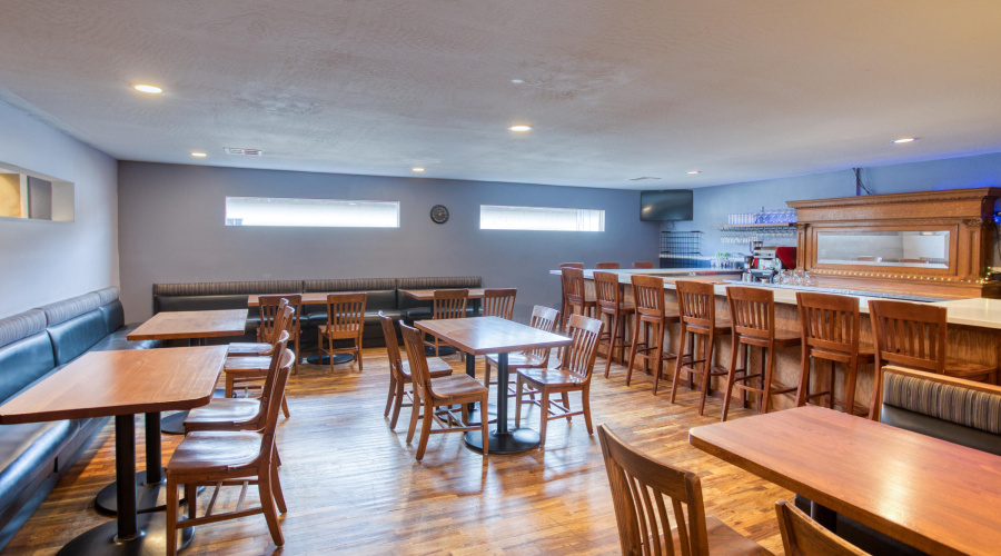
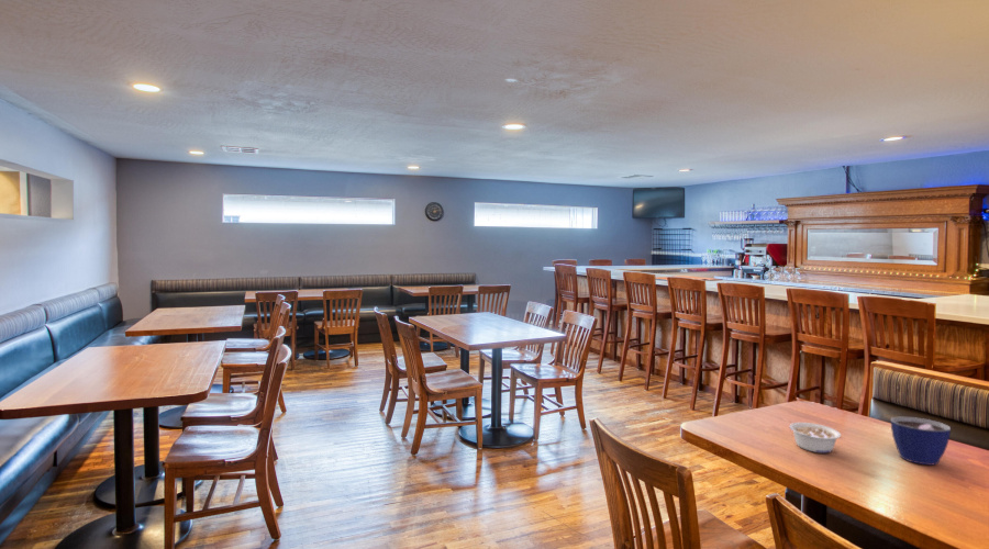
+ cup (914, 438)
+ legume (814, 437)
